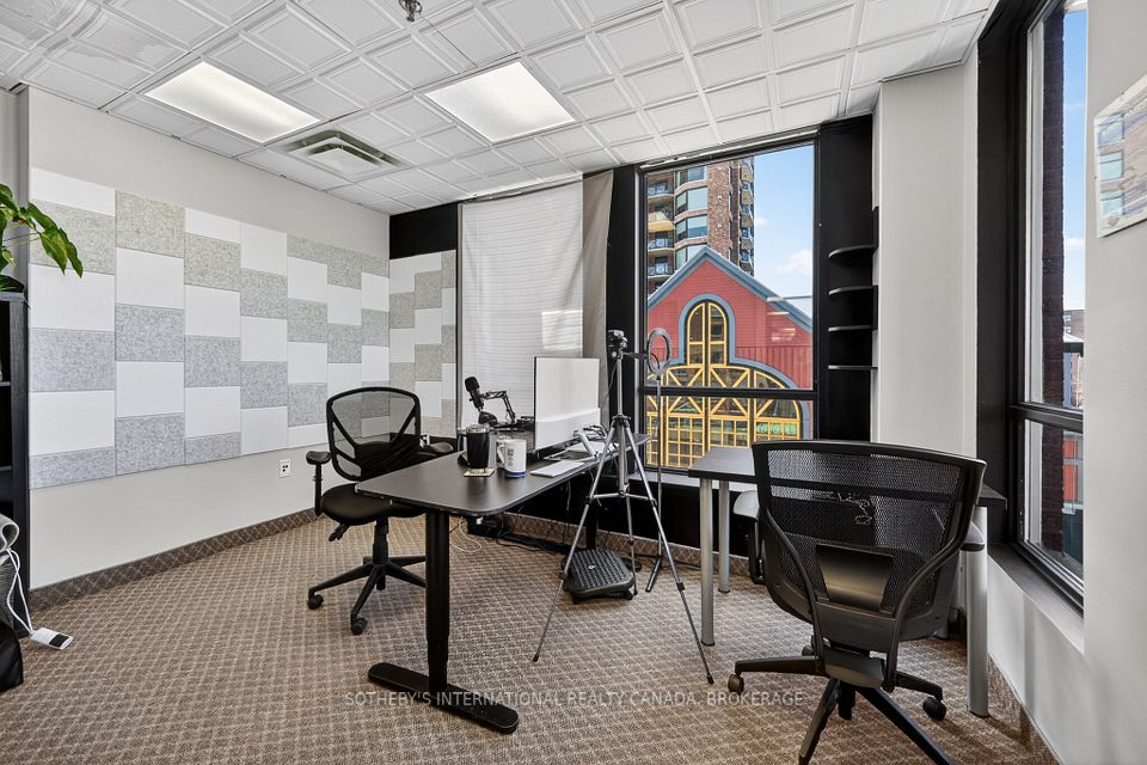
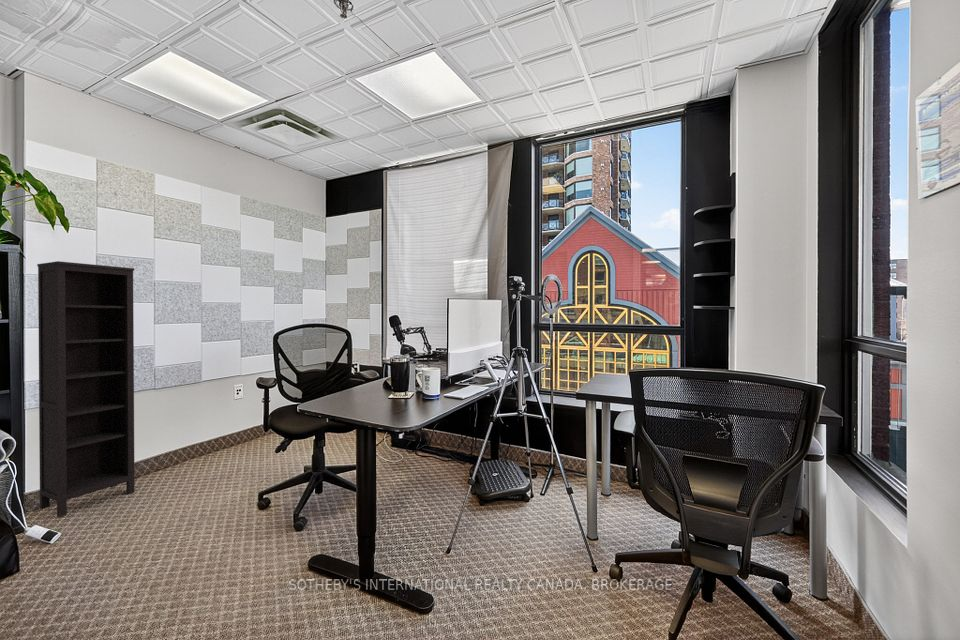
+ bookcase (88, 383)
